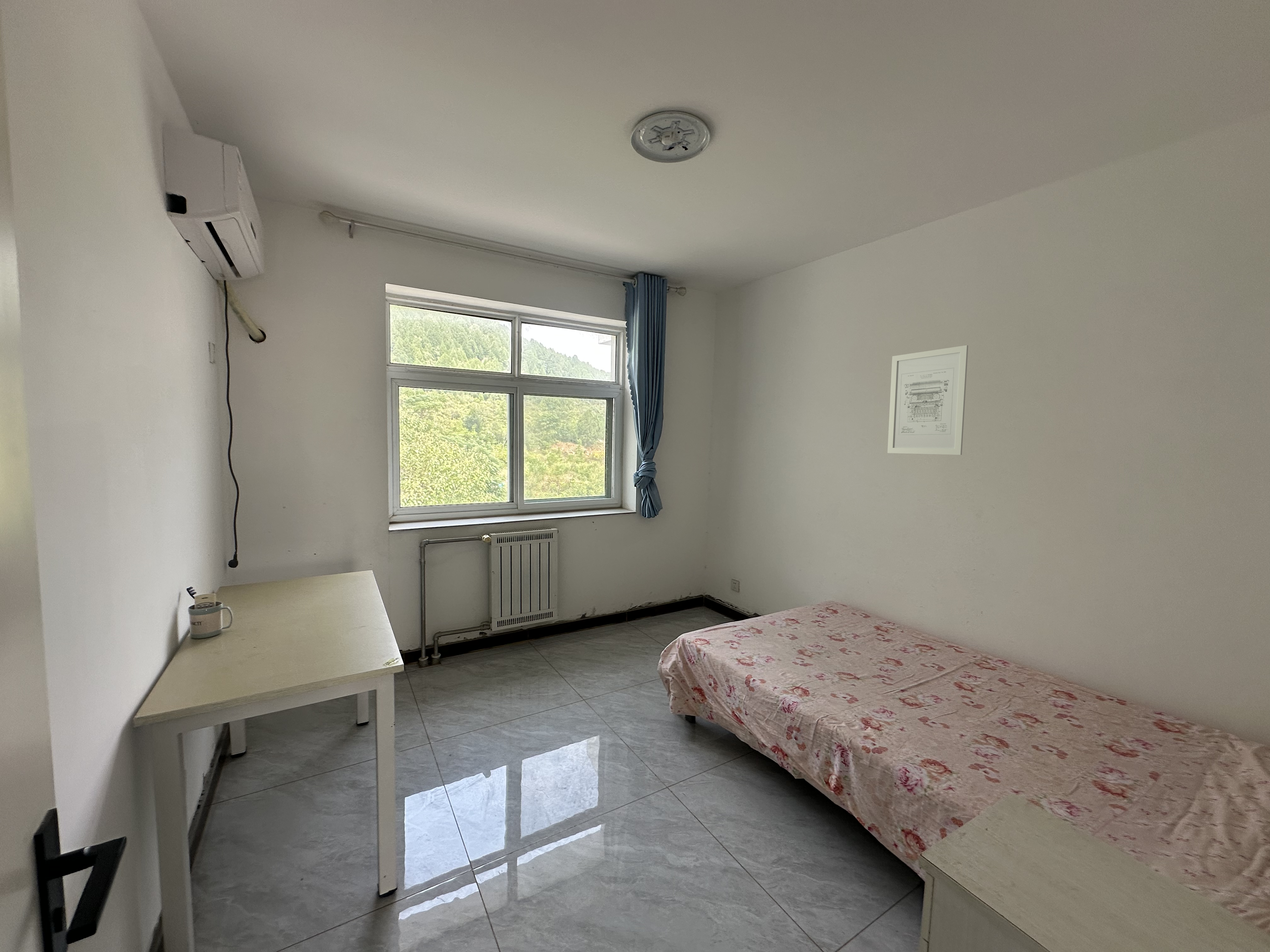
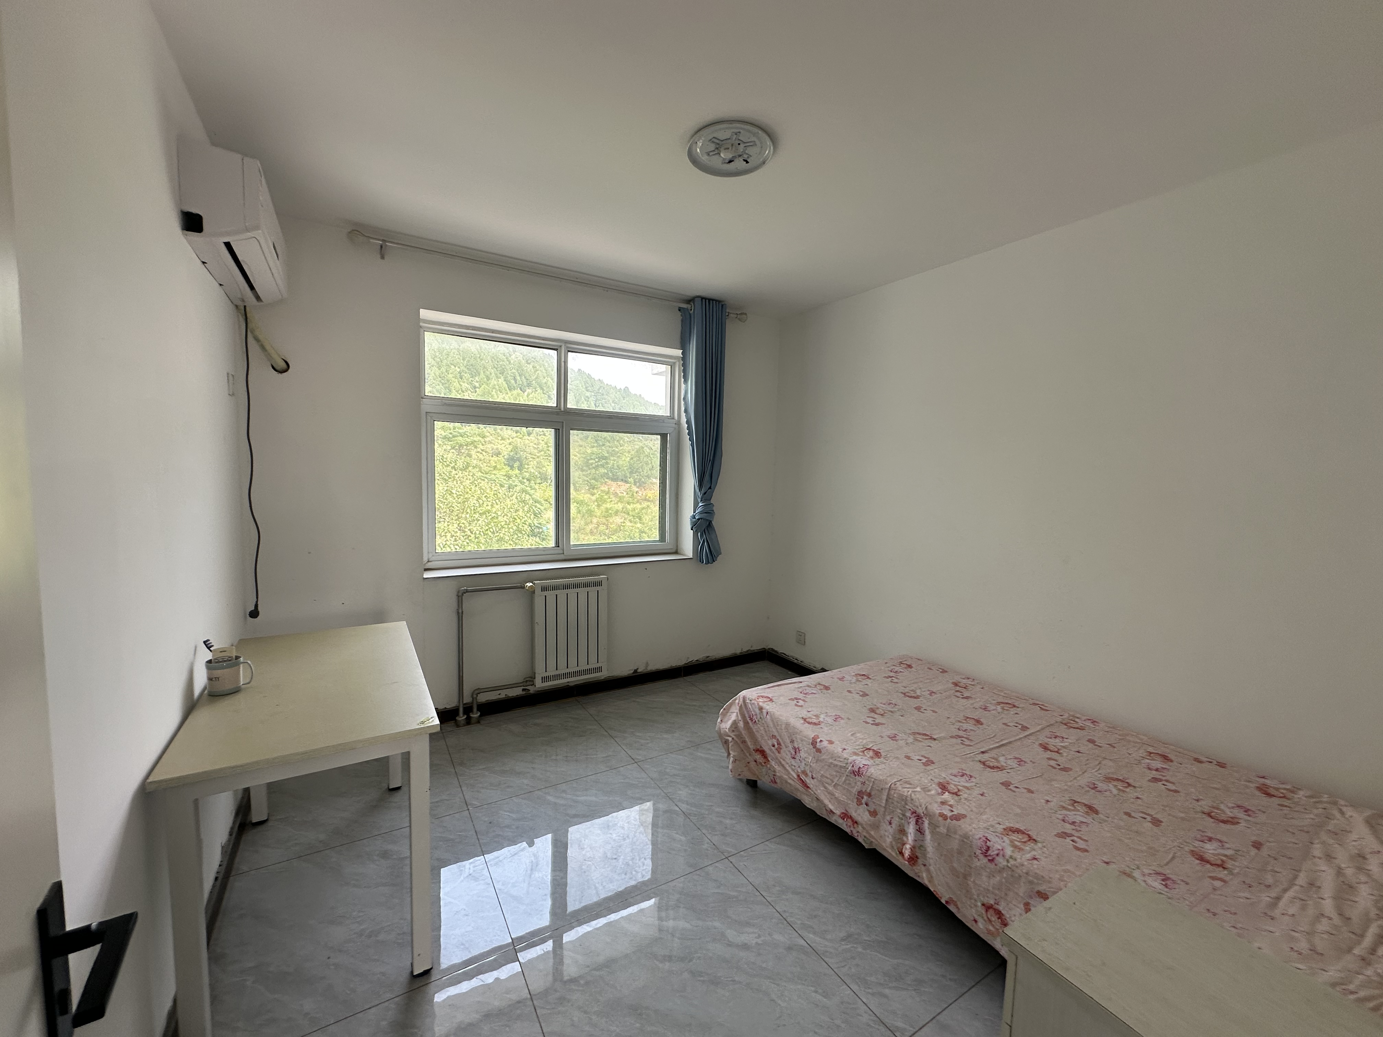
- wall art (925, 403)
